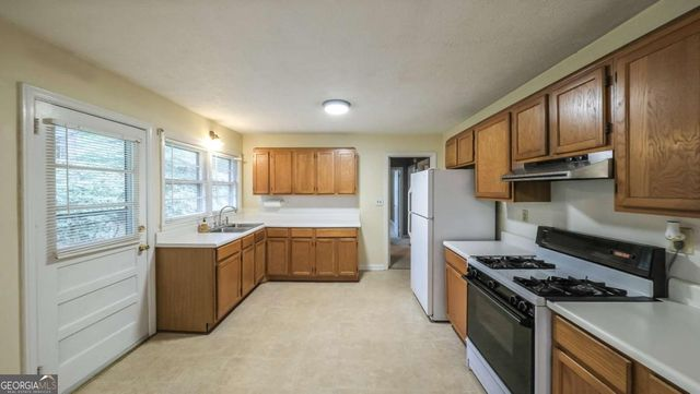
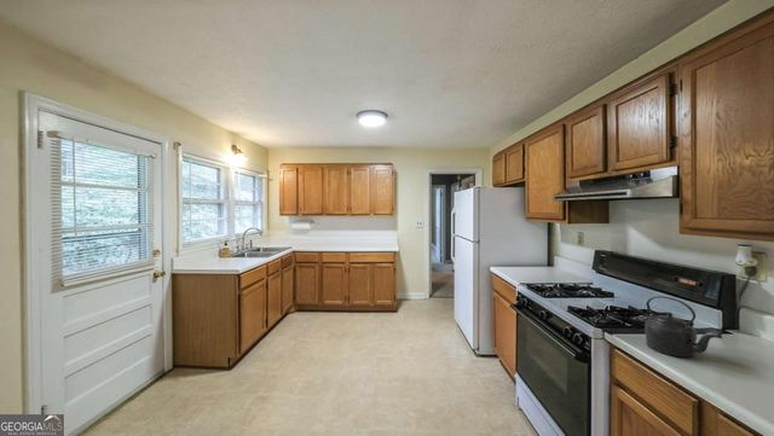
+ kettle (681, 326)
